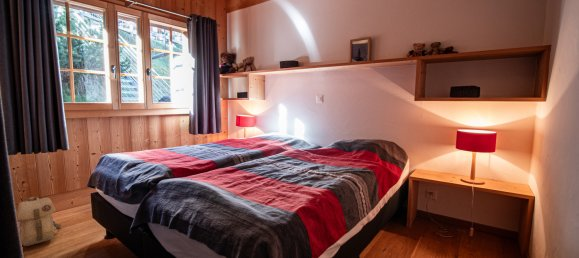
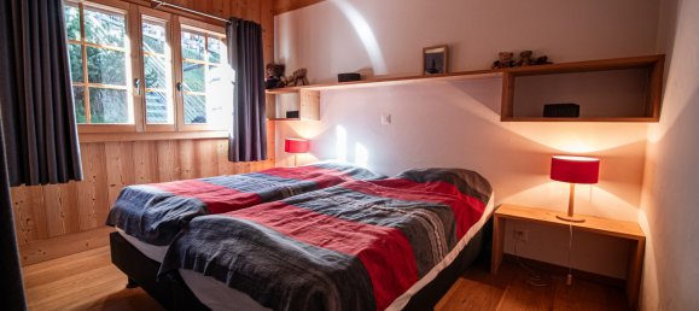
- backpack (36, 217)
